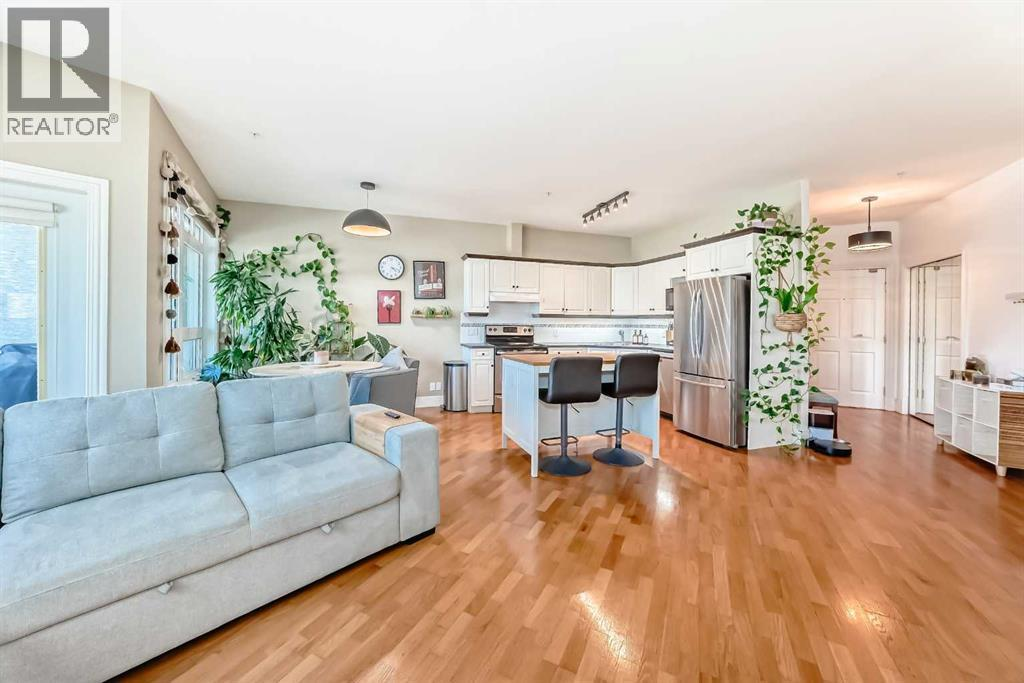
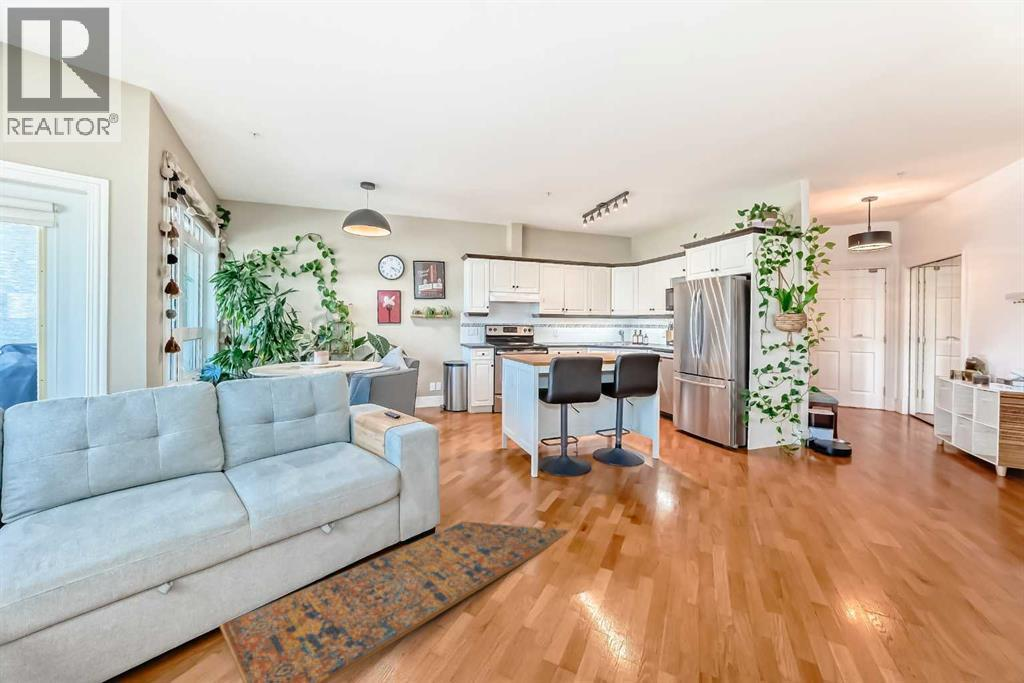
+ rug (451, 559)
